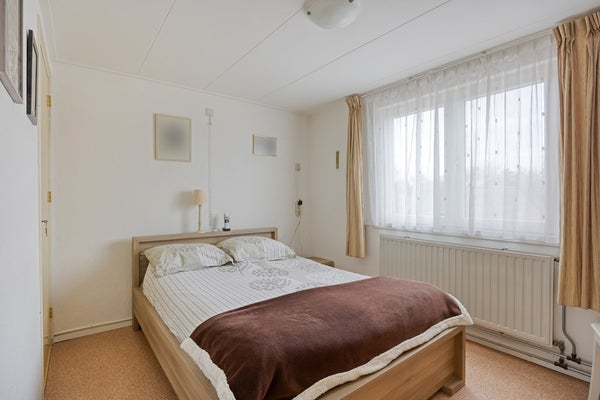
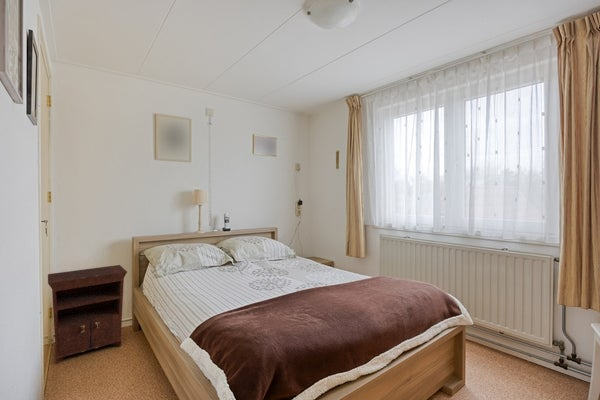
+ nightstand (88, 310)
